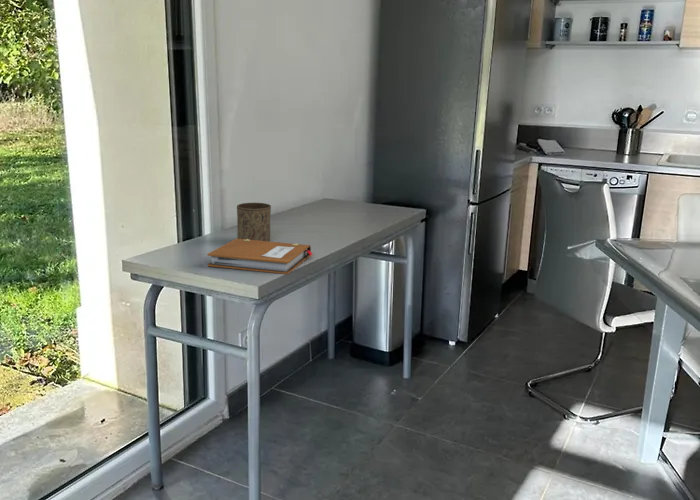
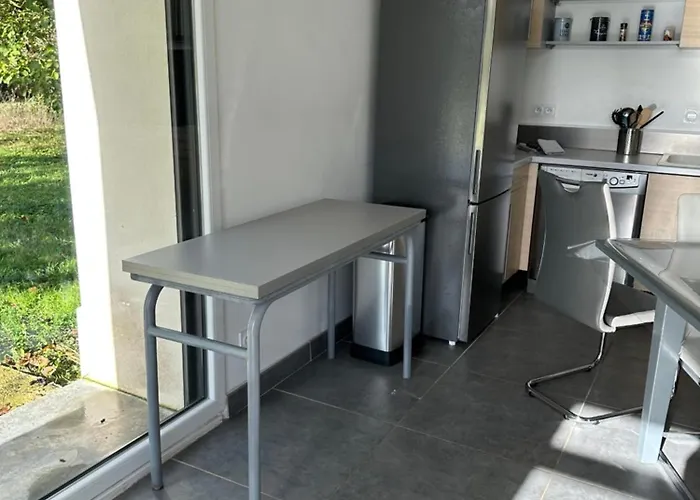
- notebook (263, 254)
- cup (254, 223)
